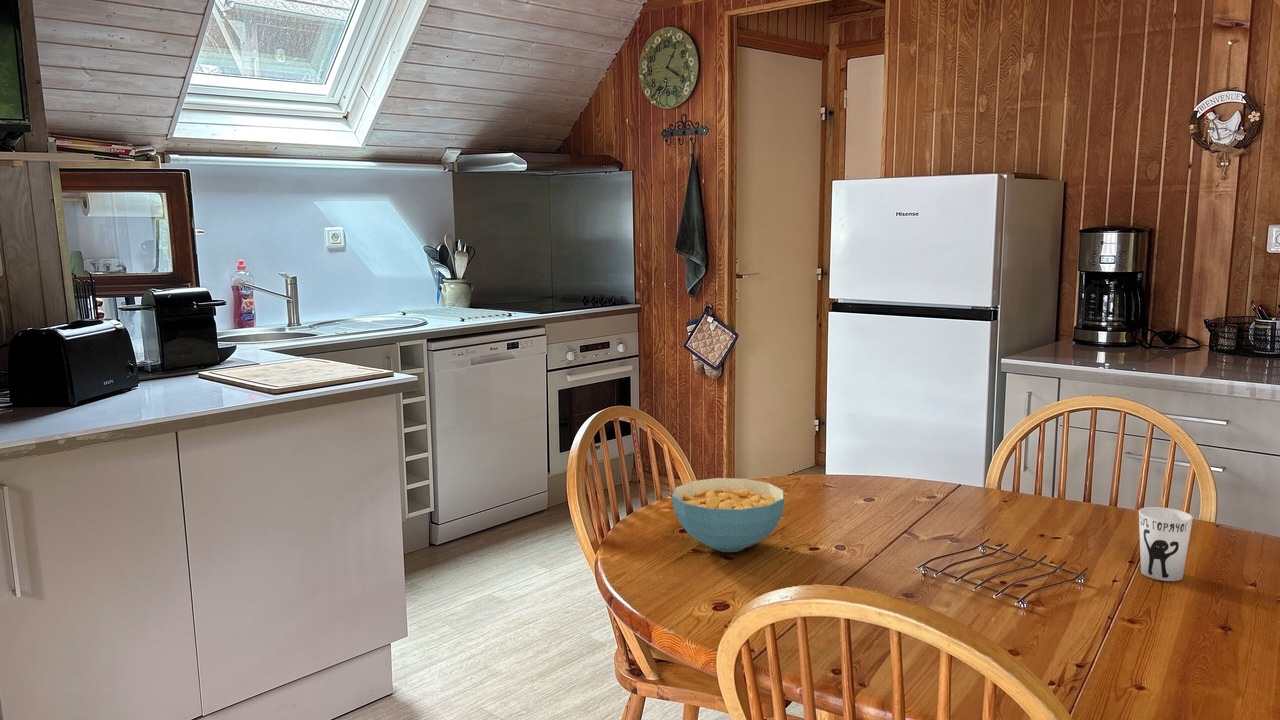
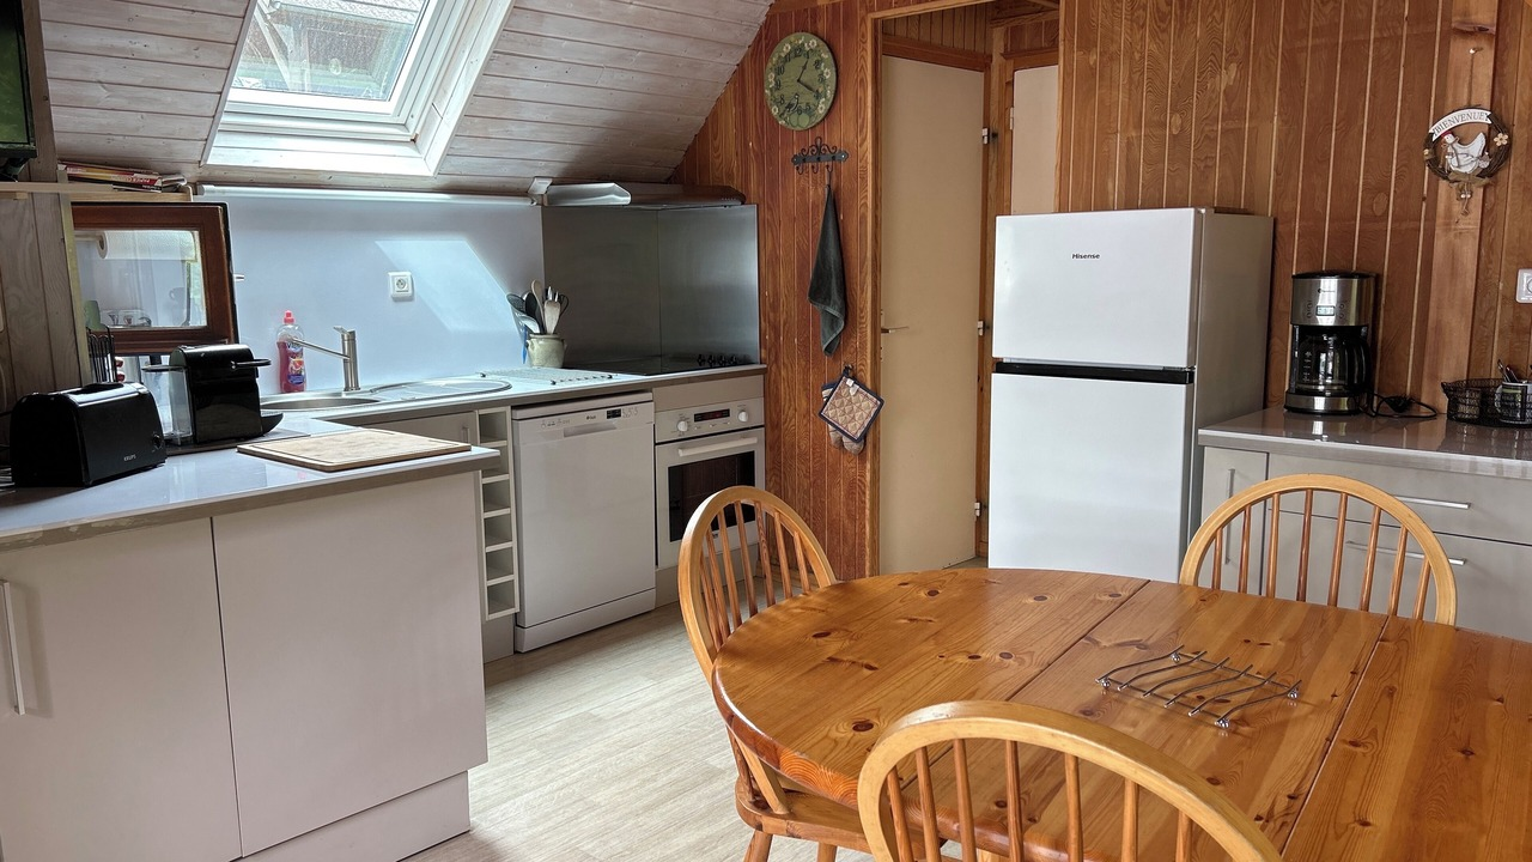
- cup (1163, 544)
- cereal bowl (728, 519)
